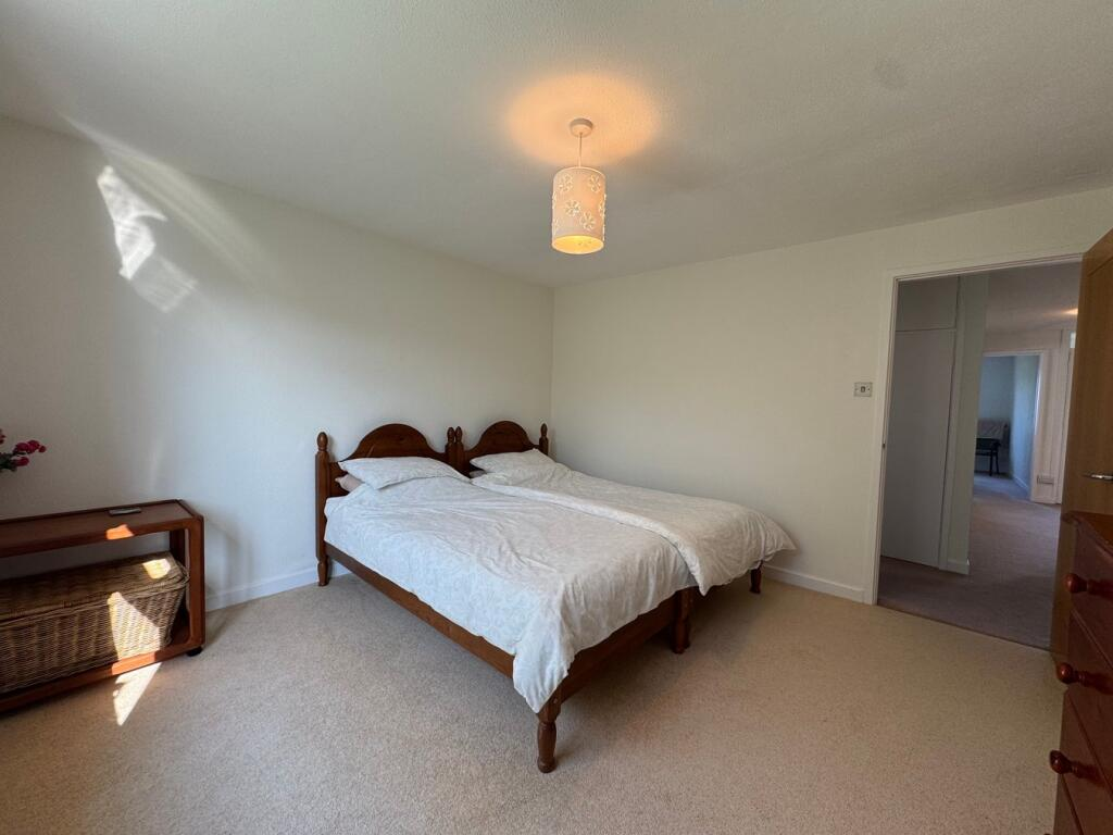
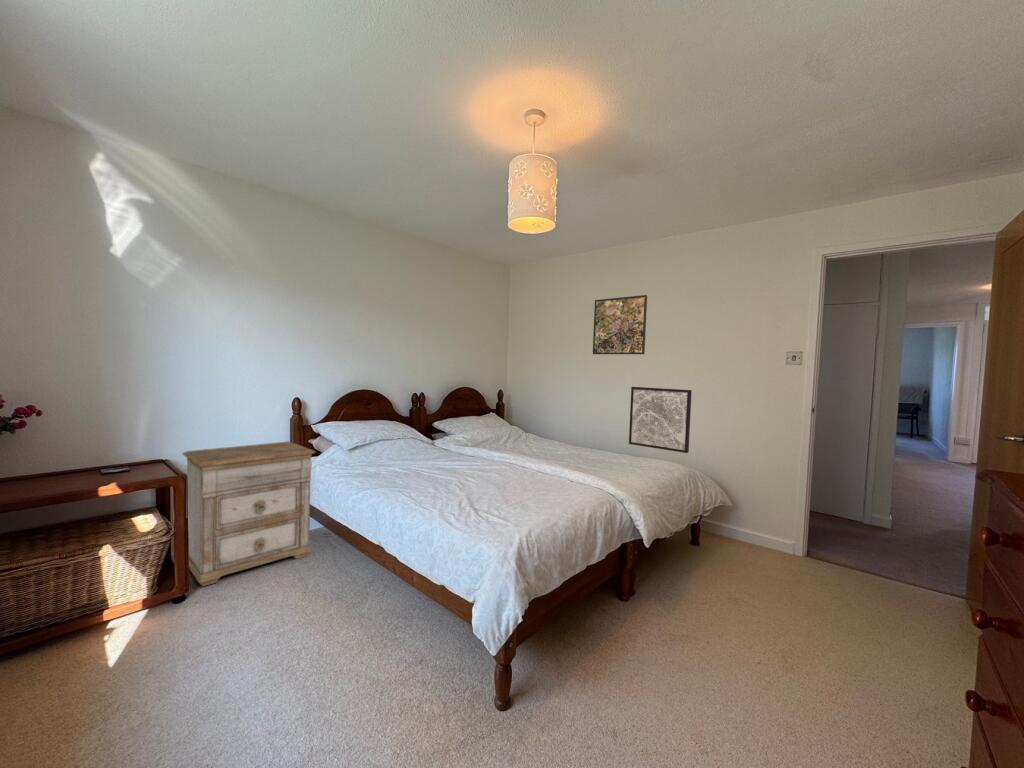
+ wall art (658, 418)
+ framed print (618, 326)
+ nightstand (250, 505)
